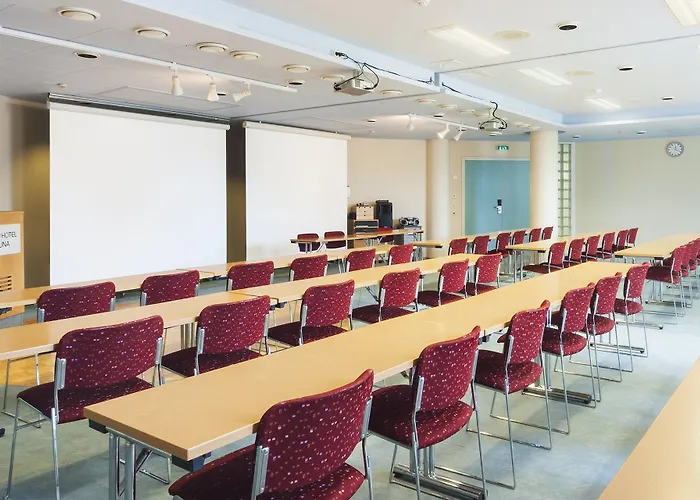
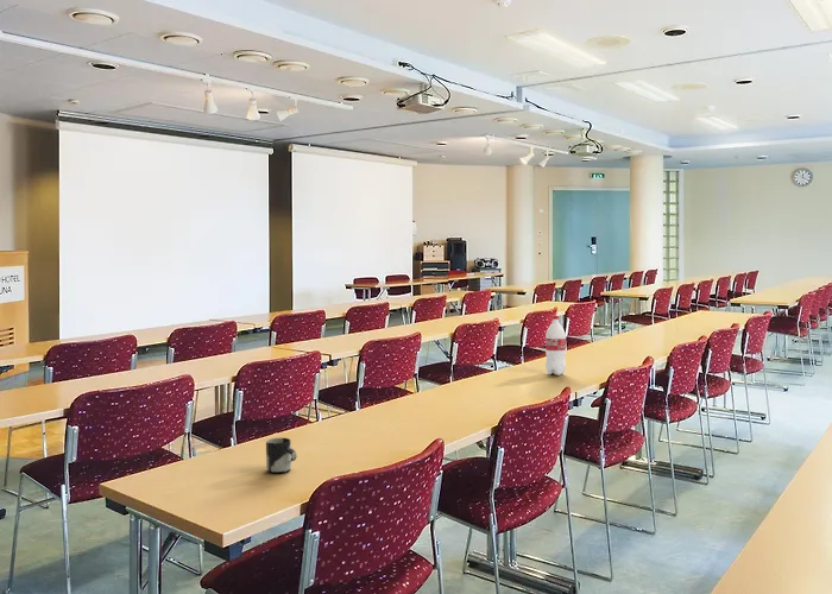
+ cup (282, 455)
+ bottle (555, 345)
